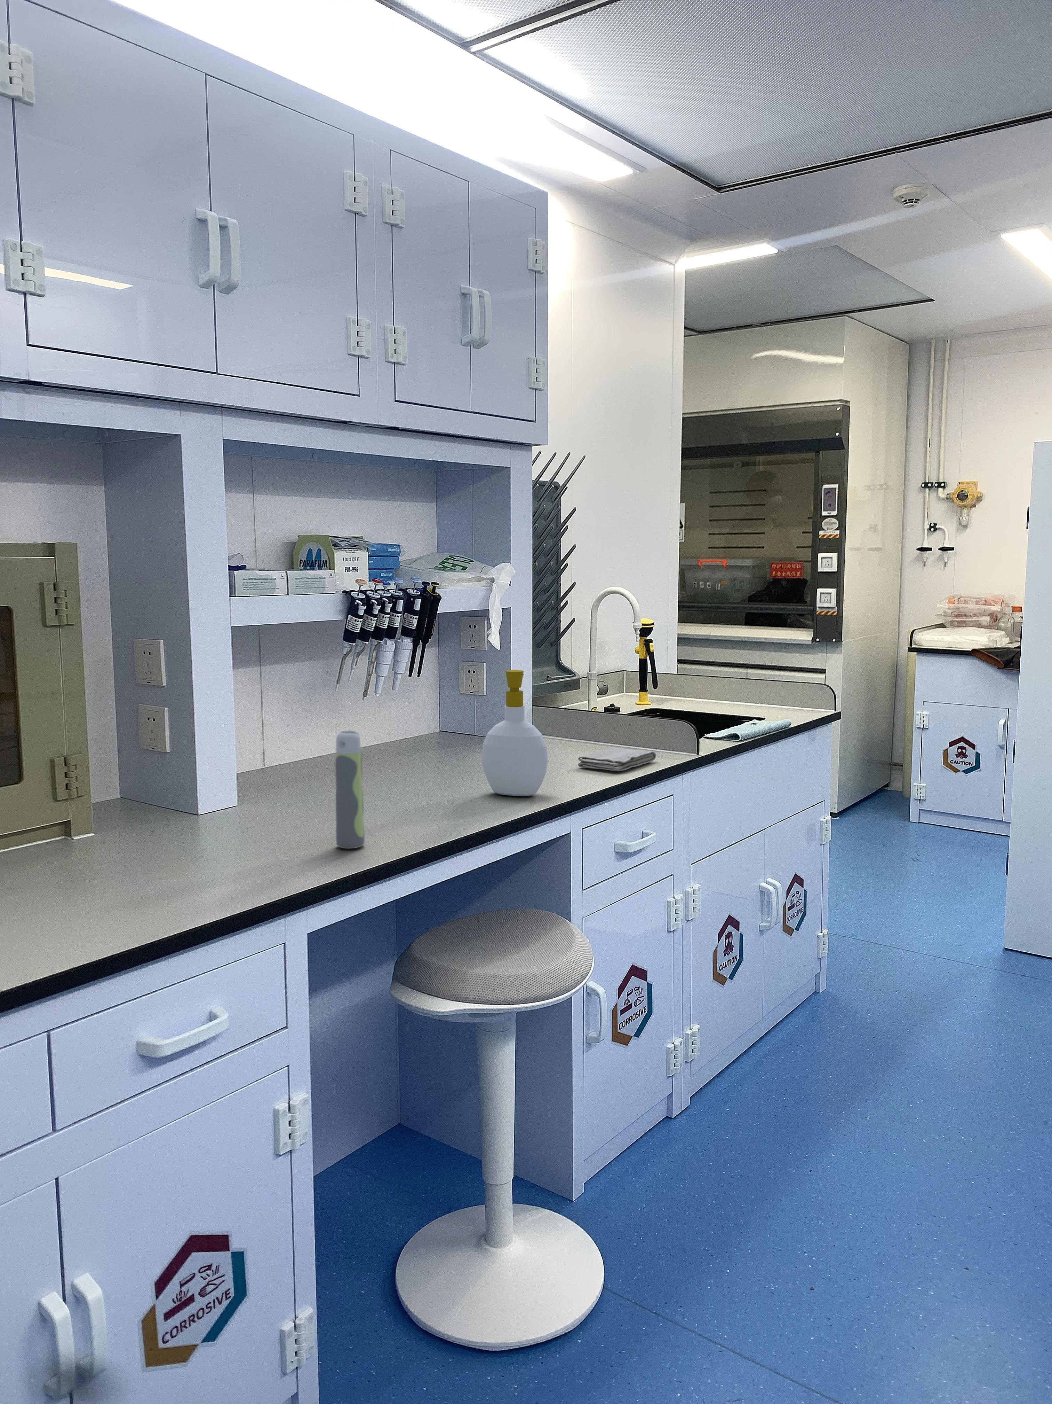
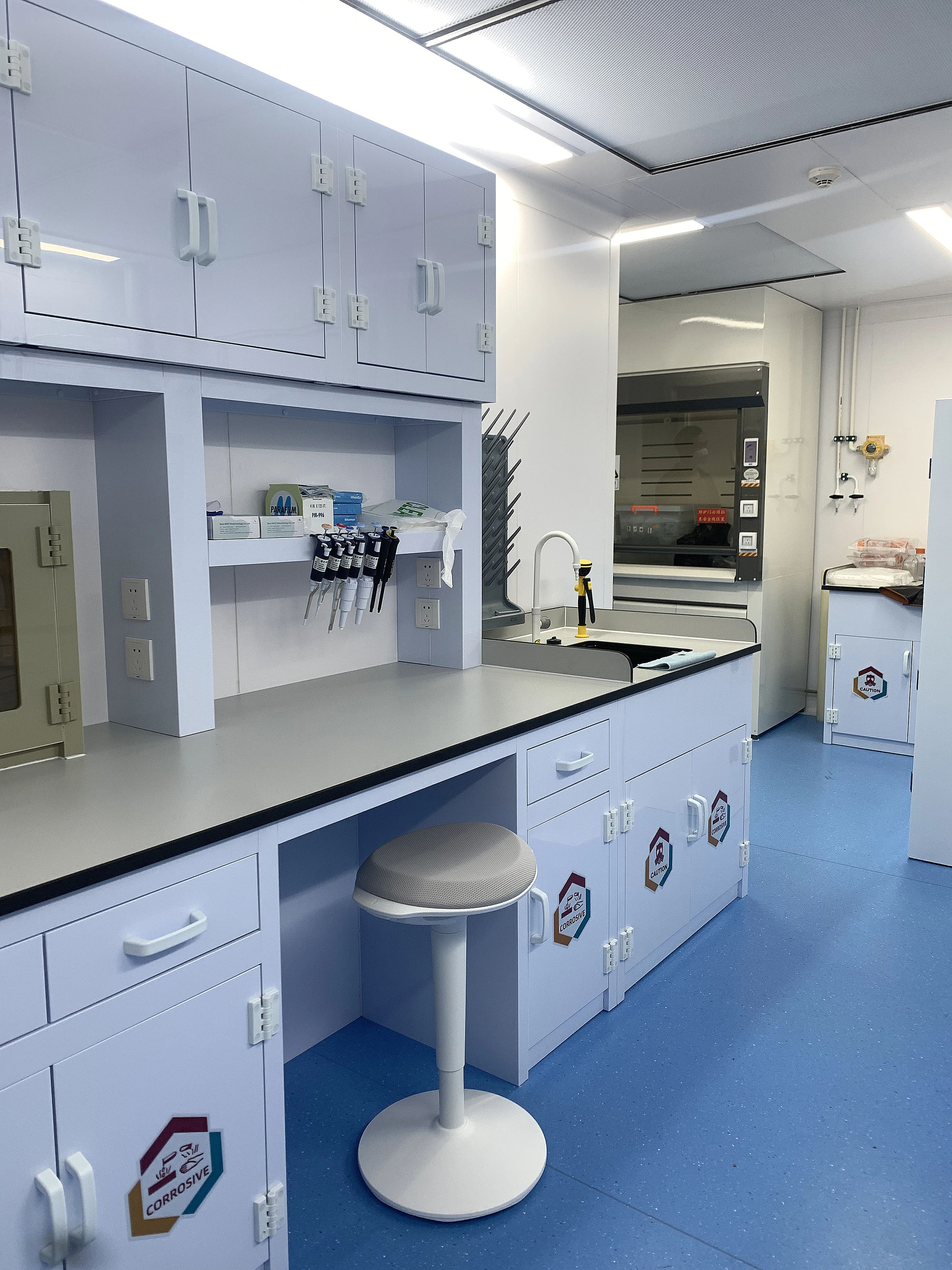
- spray bottle (349, 789)
- washcloth (617, 758)
- soap bottle (515, 732)
